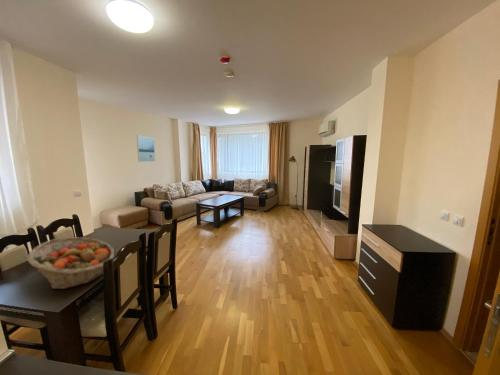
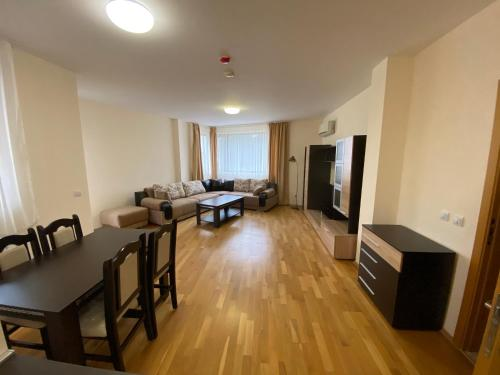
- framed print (146, 149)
- fruit basket (76, 258)
